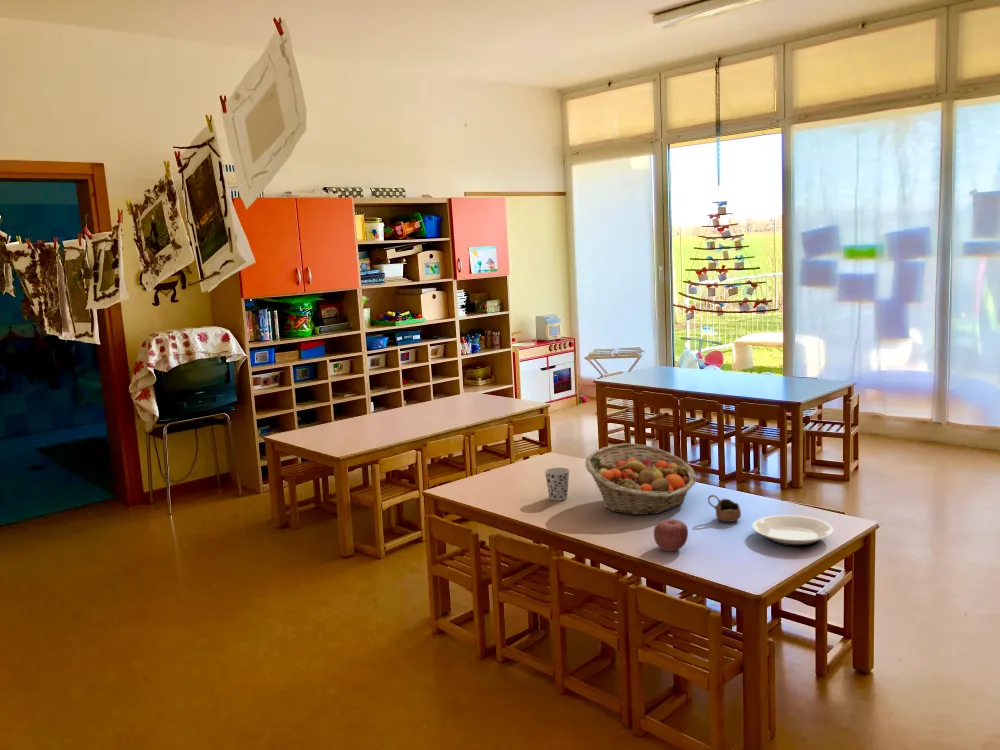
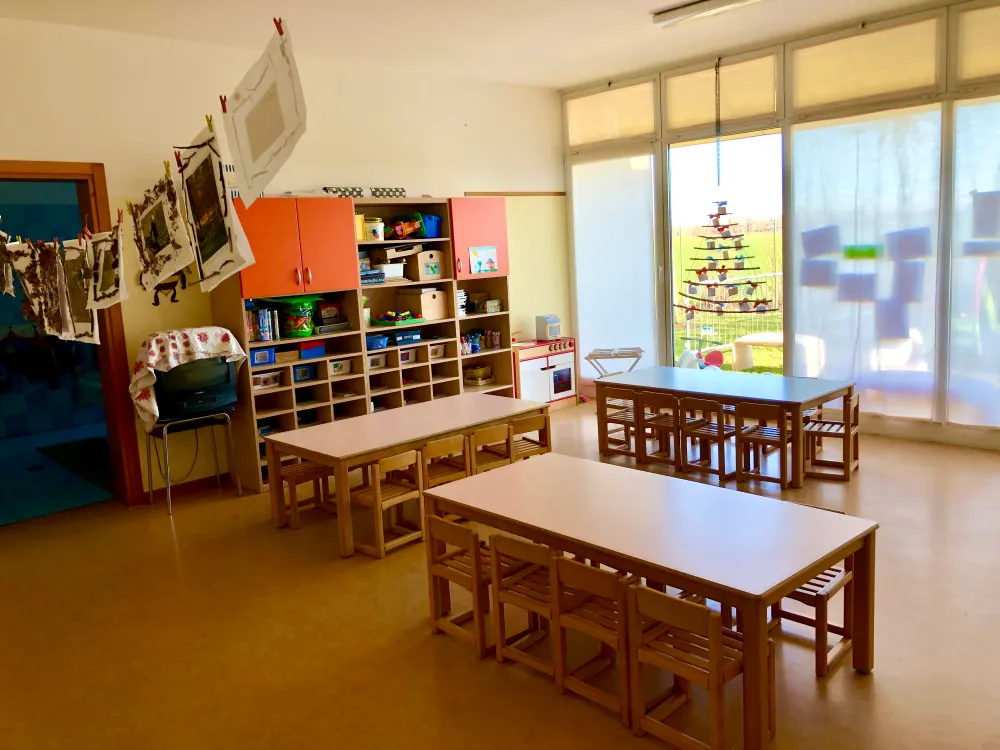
- plate (792, 532)
- fruit basket (640, 477)
- apple (670, 535)
- cup (725, 506)
- cup (557, 484)
